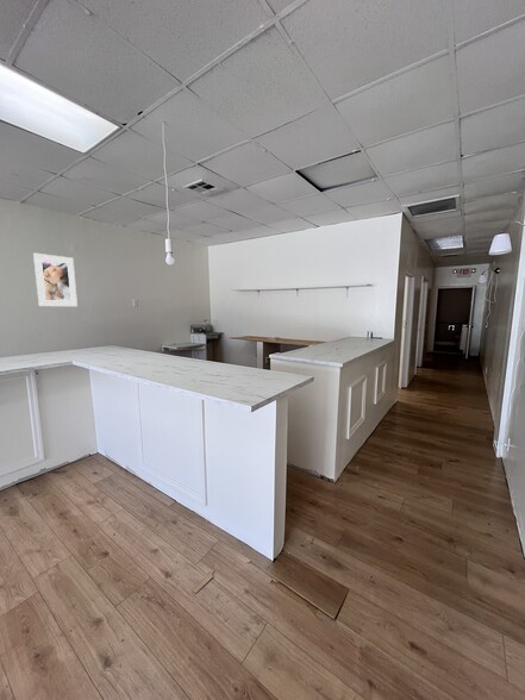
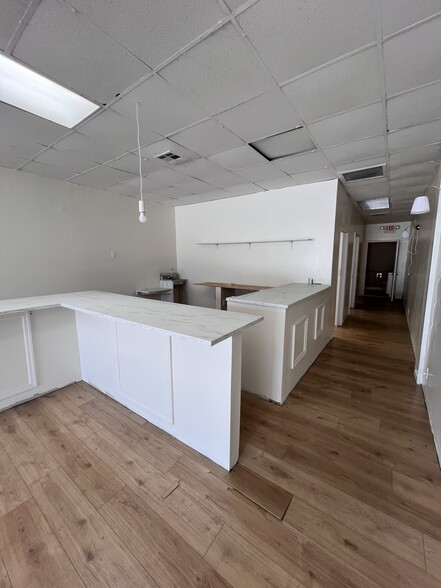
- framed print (56, 281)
